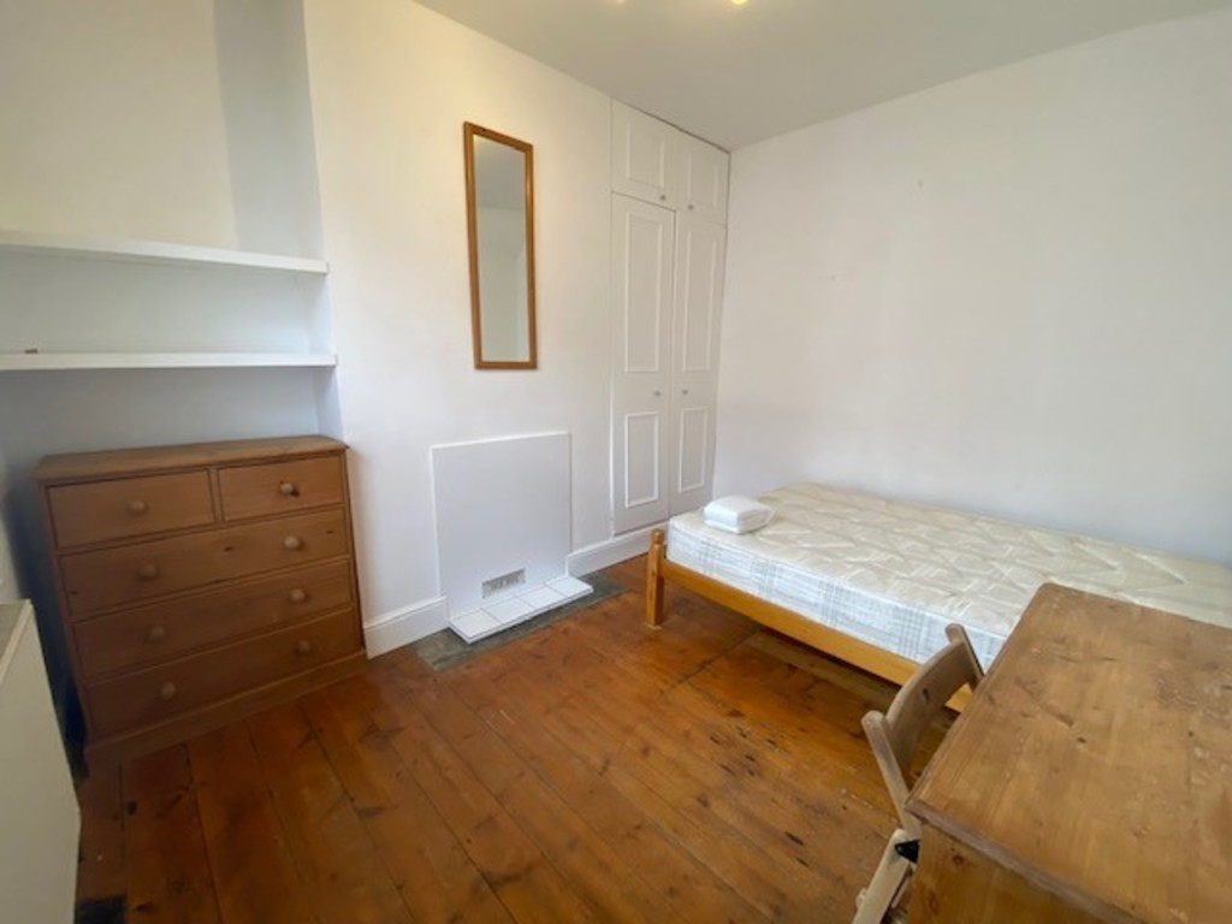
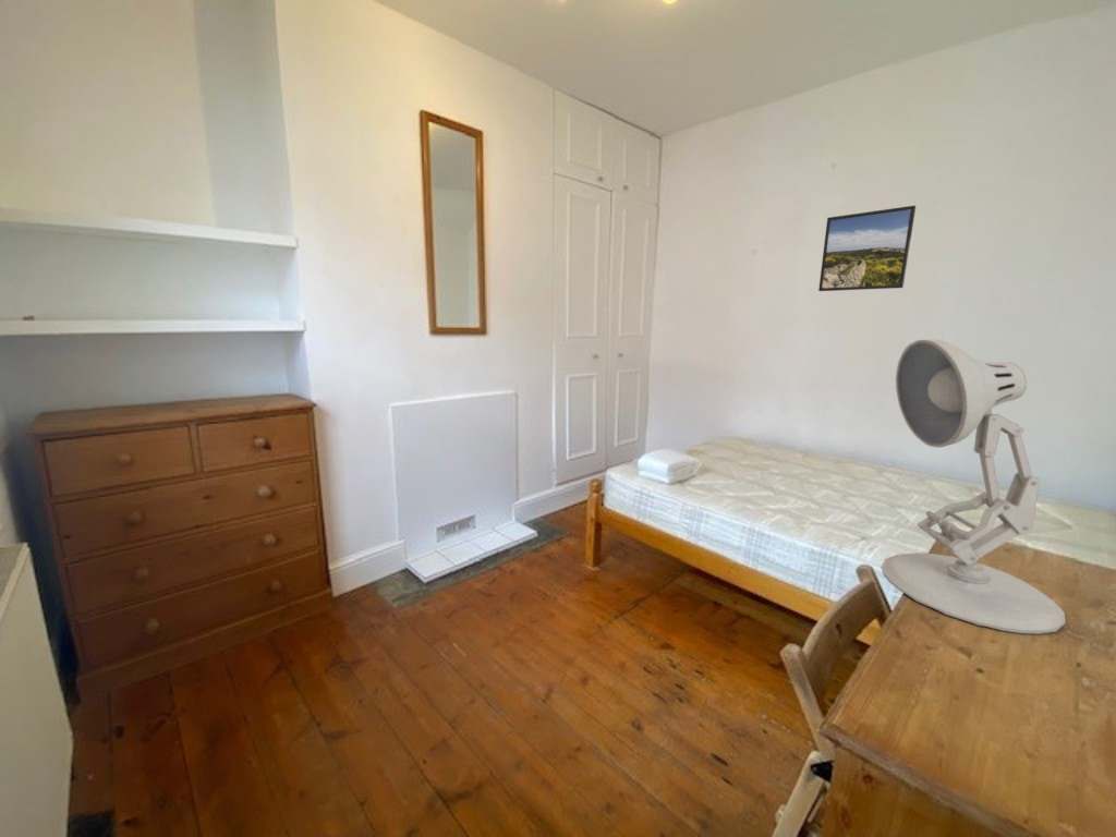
+ desk lamp (982, 471)
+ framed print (863, 251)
